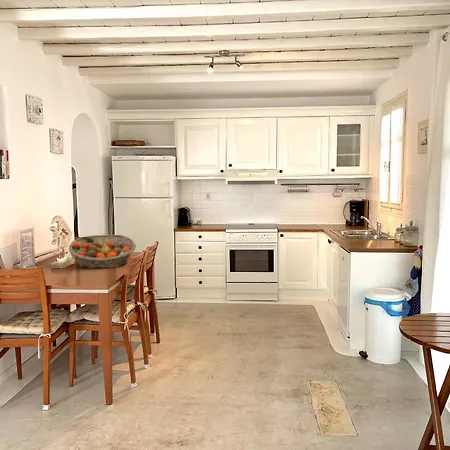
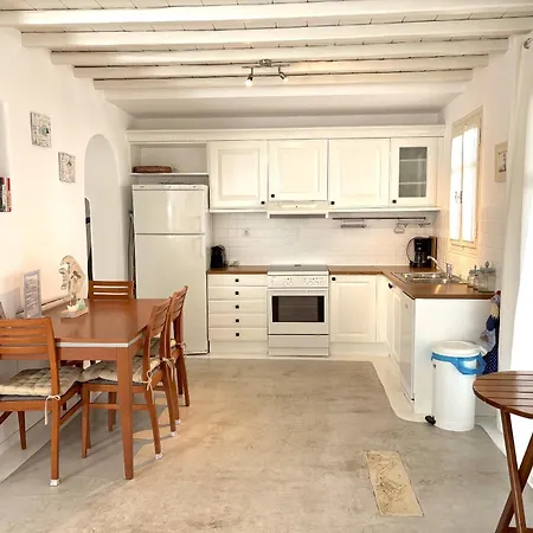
- fruit basket (103, 251)
